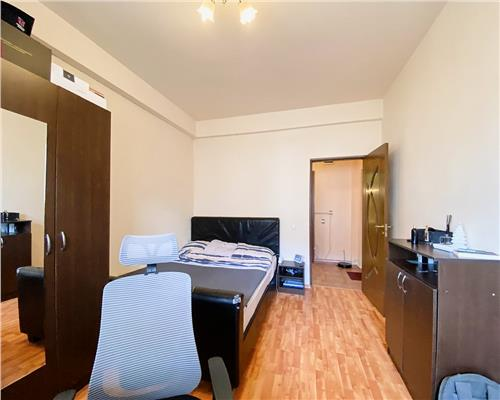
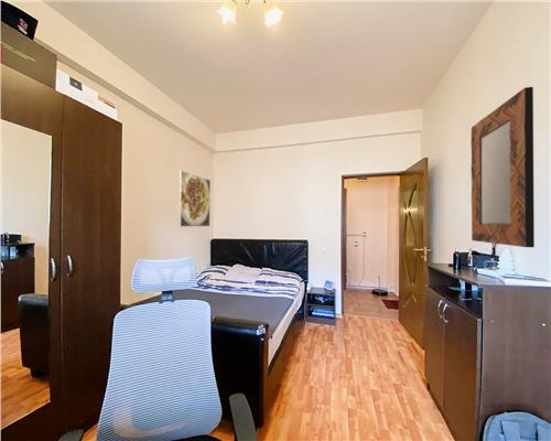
+ home mirror (496, 176)
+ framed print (195, 201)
